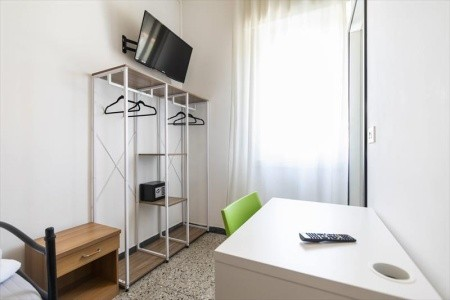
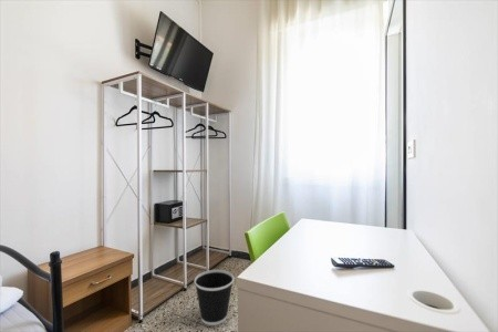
+ wastebasket (214, 297)
